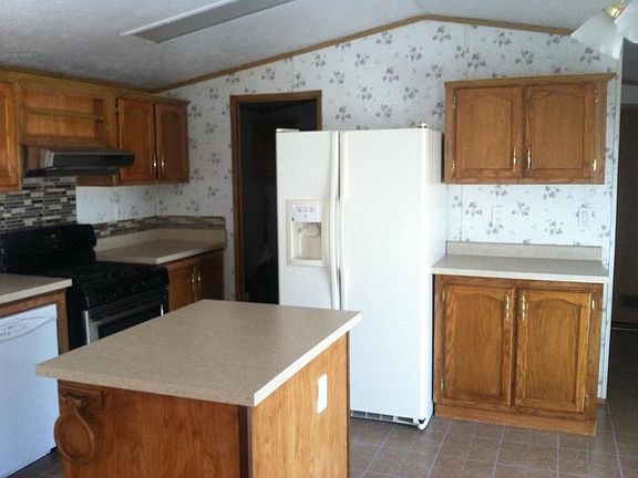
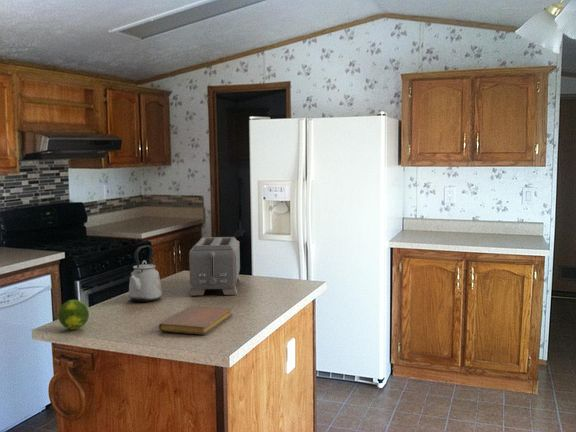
+ toaster (215, 264)
+ kettle (141, 274)
+ fruit (73, 314)
+ notebook (197, 318)
